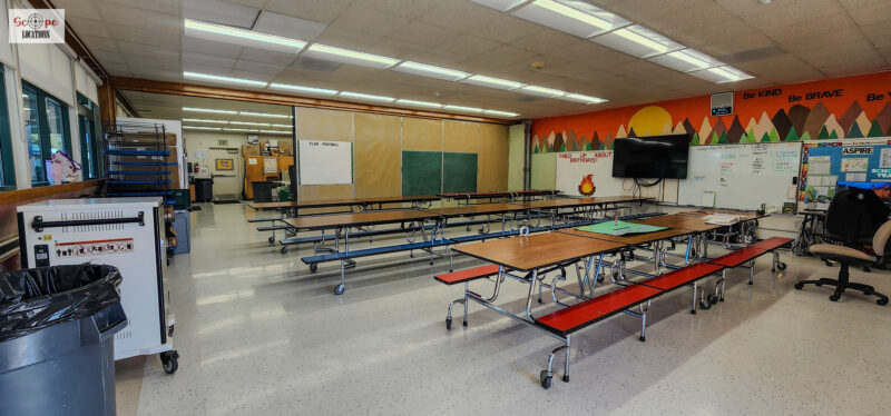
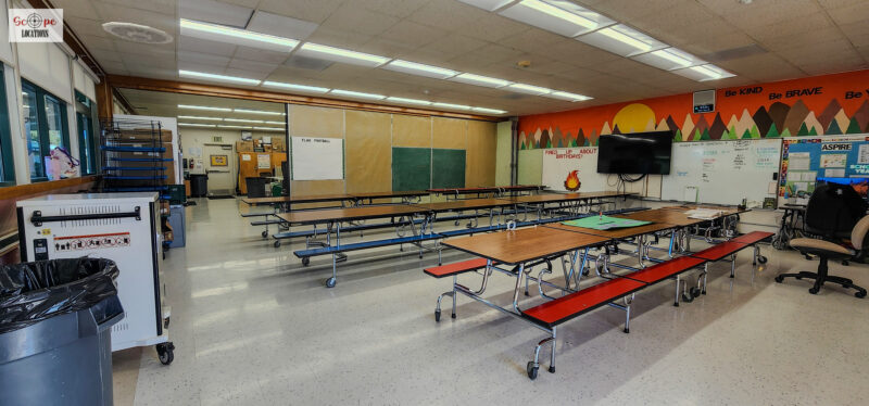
+ ceiling vent (139, 35)
